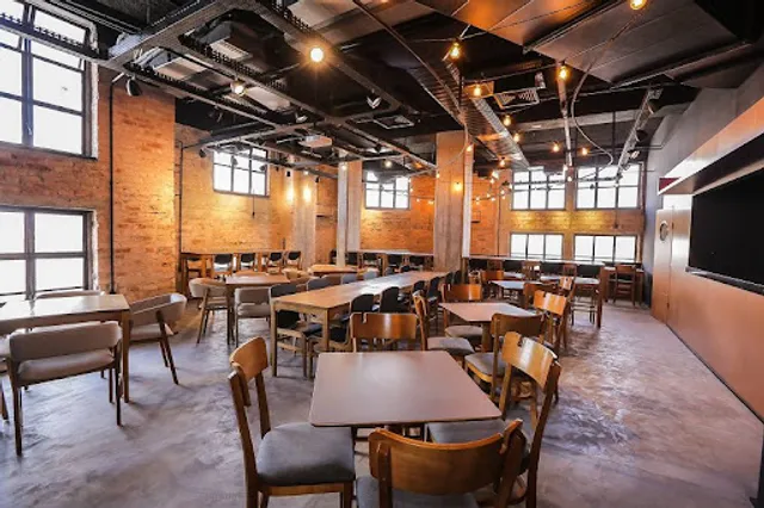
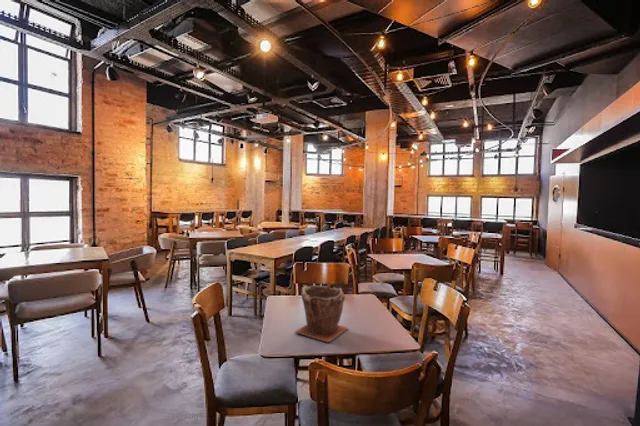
+ plant pot (322, 310)
